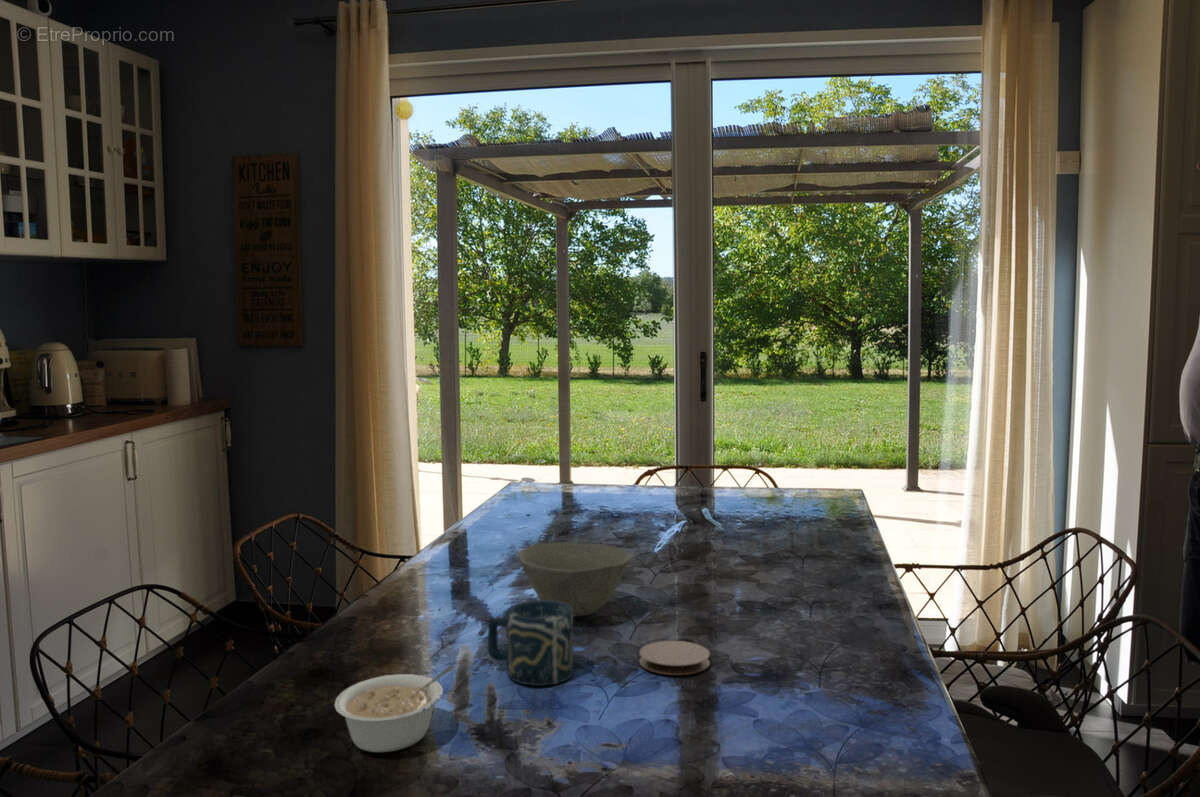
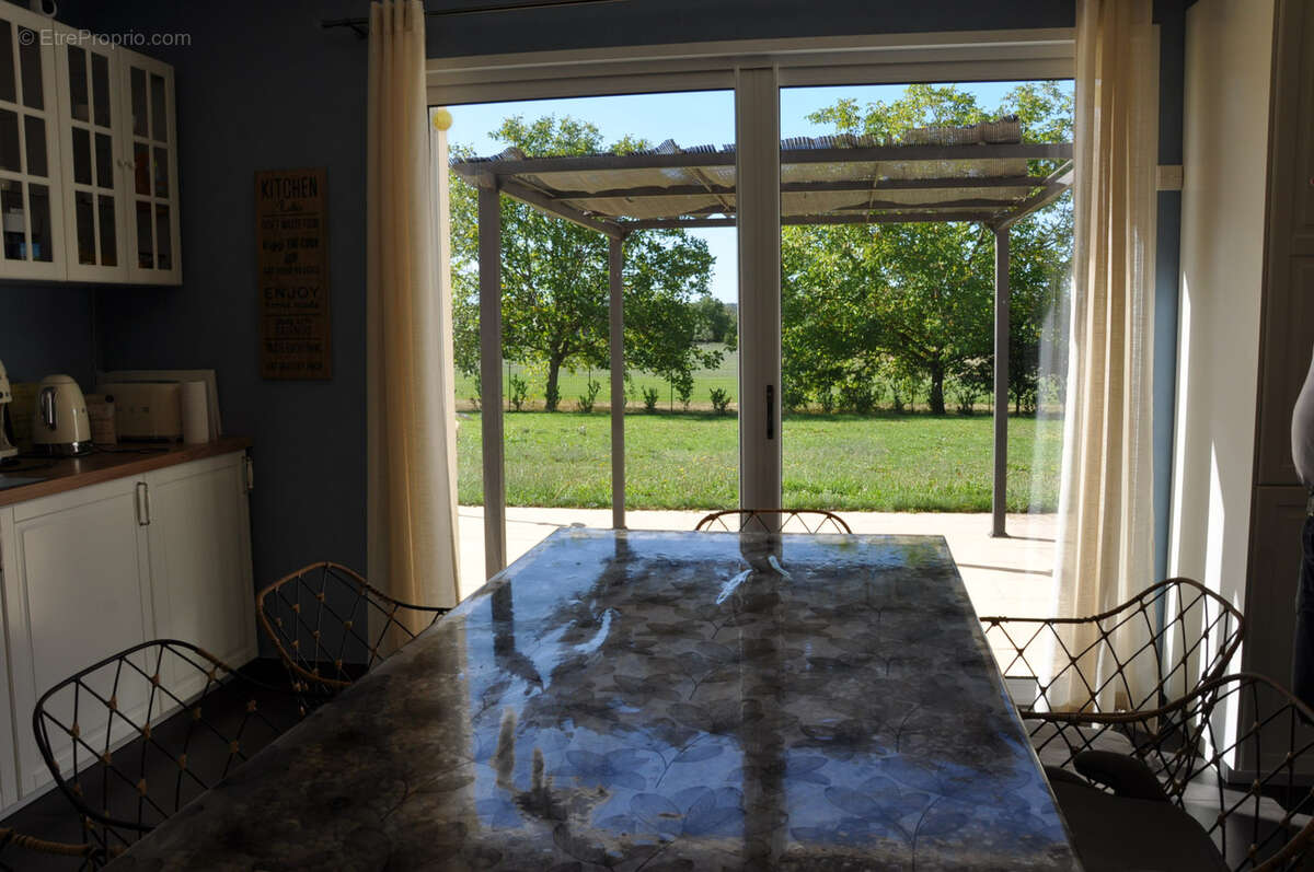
- legume (391, 709)
- coaster (674, 657)
- bowl (574, 582)
- cup (530, 640)
